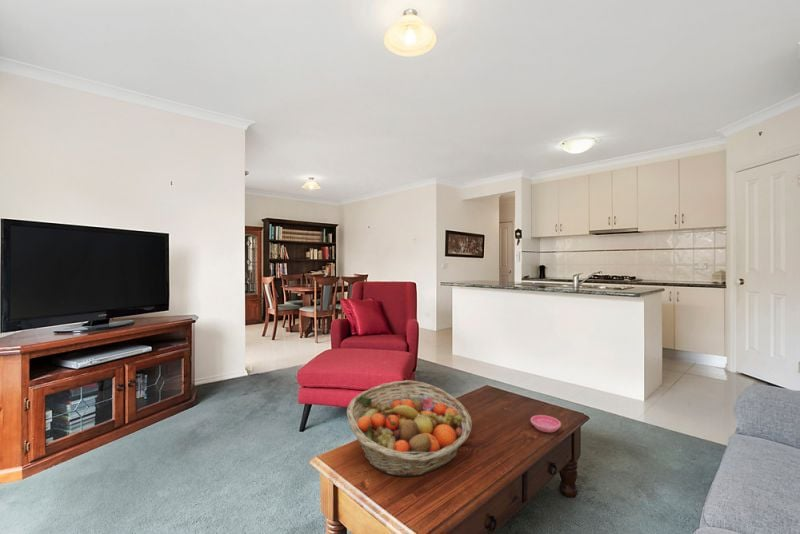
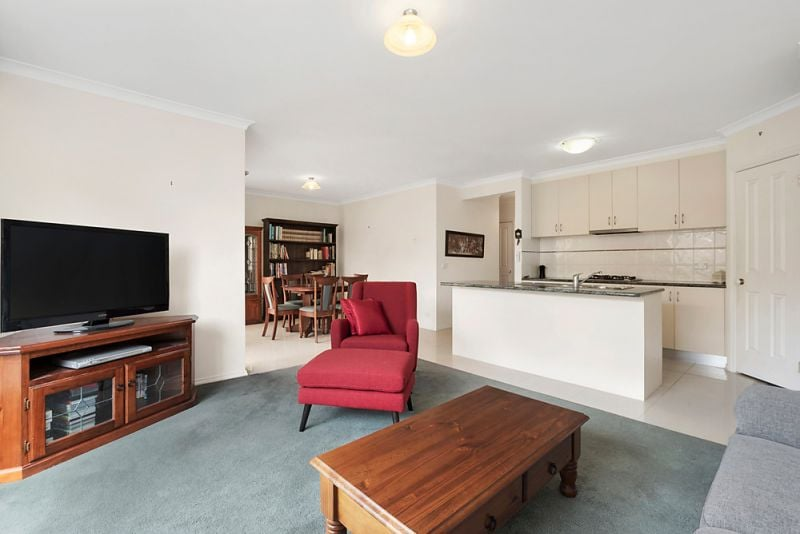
- fruit basket (410, 423)
- saucer (545, 424)
